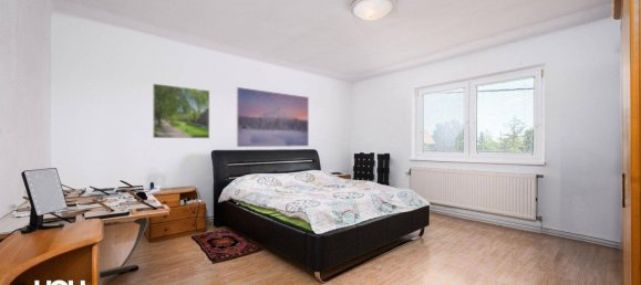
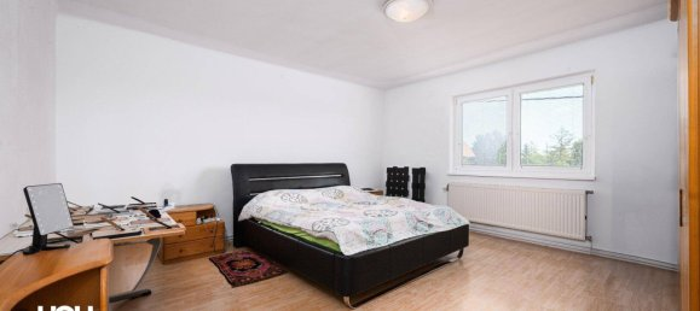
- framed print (276, 119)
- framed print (183, 113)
